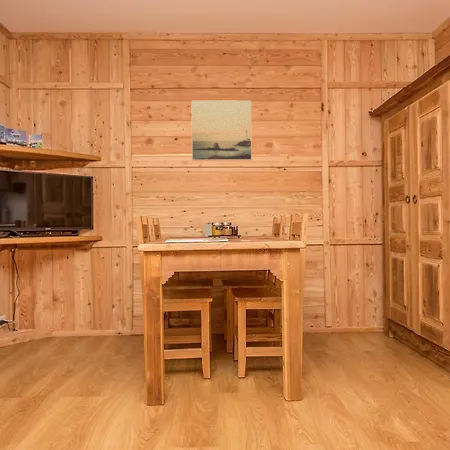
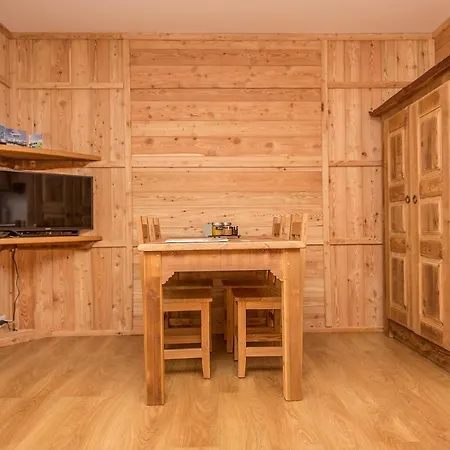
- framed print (221, 130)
